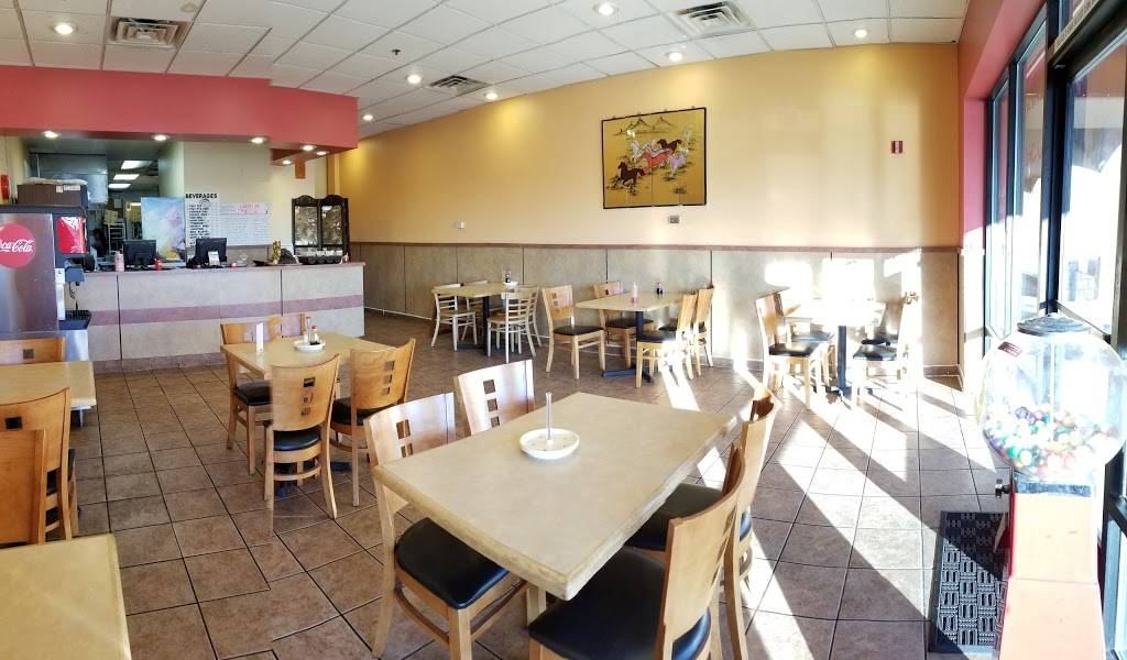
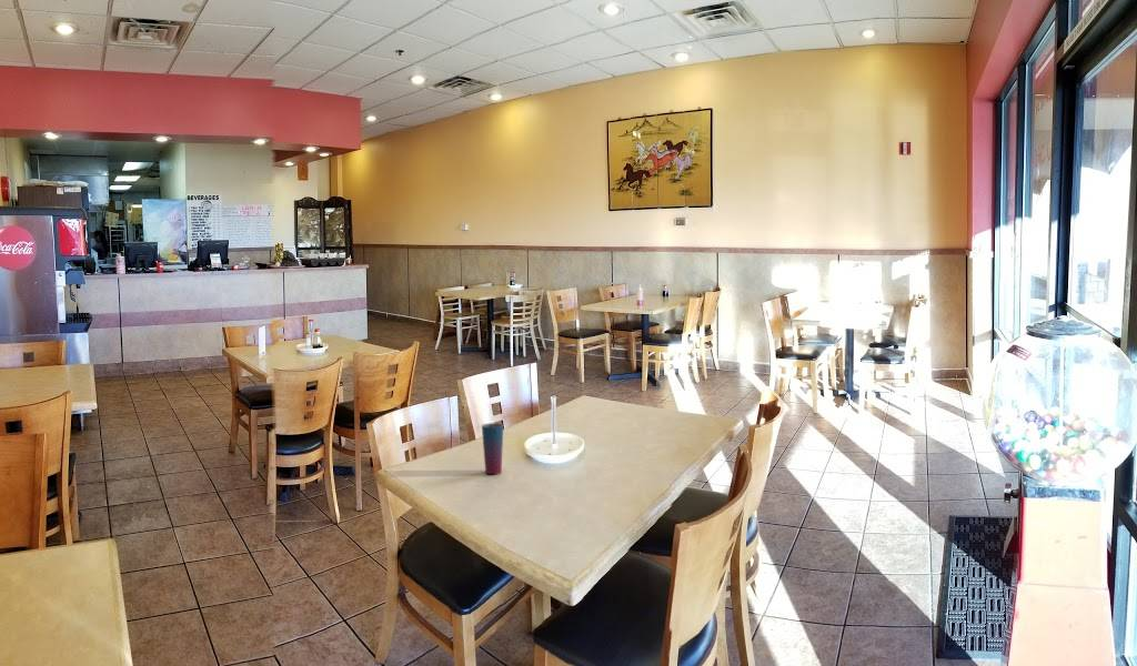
+ cup (493, 448)
